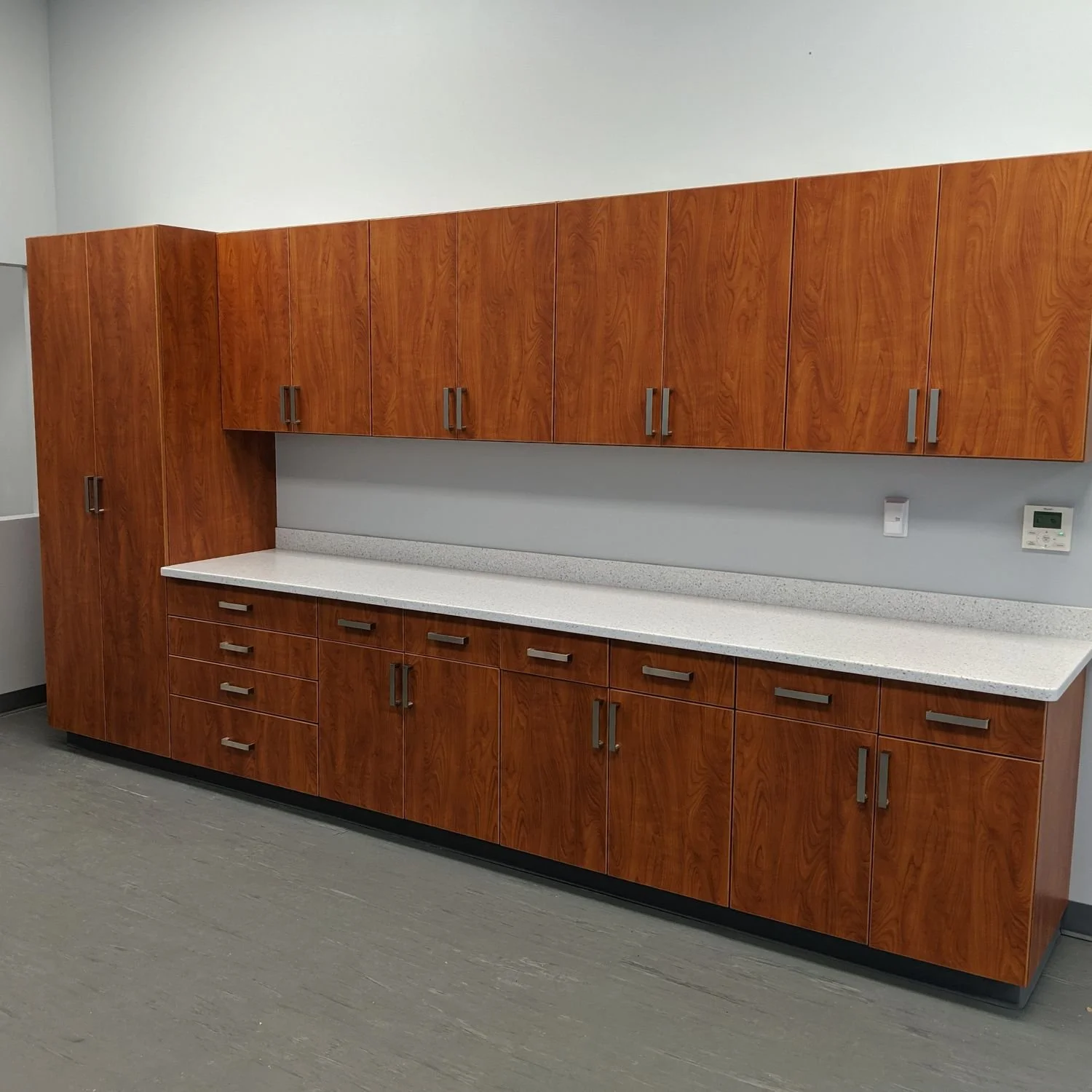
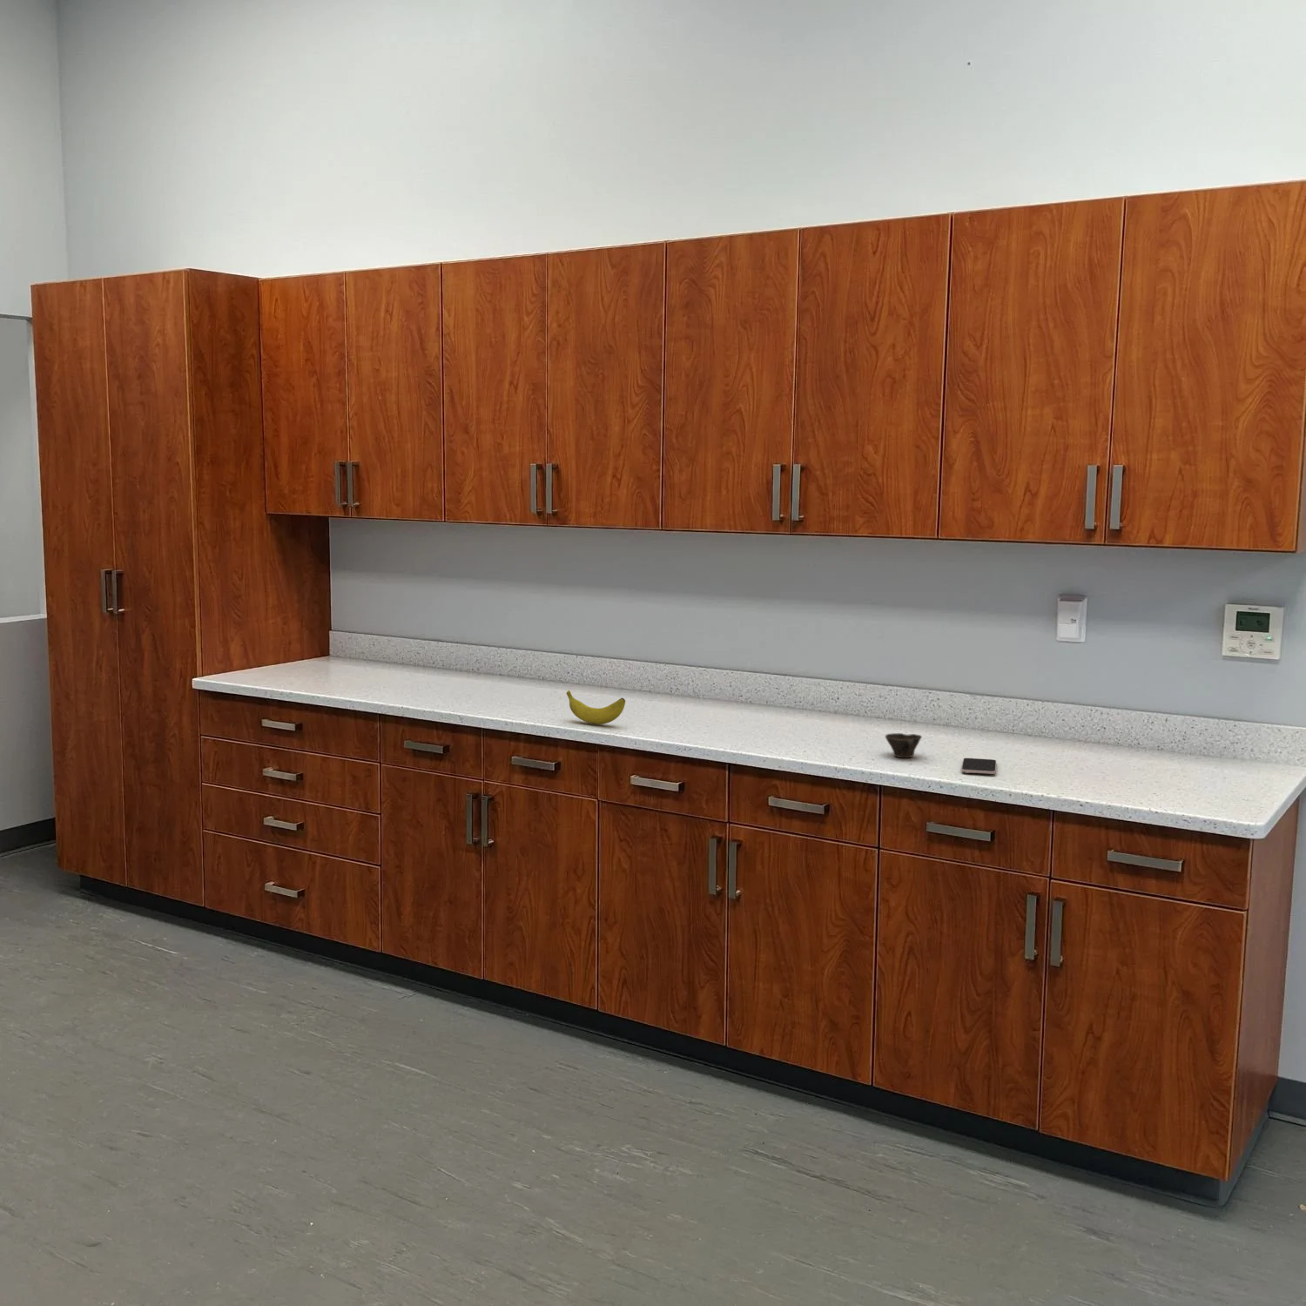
+ smartphone (978, 765)
+ cup (903, 746)
+ banana (594, 709)
